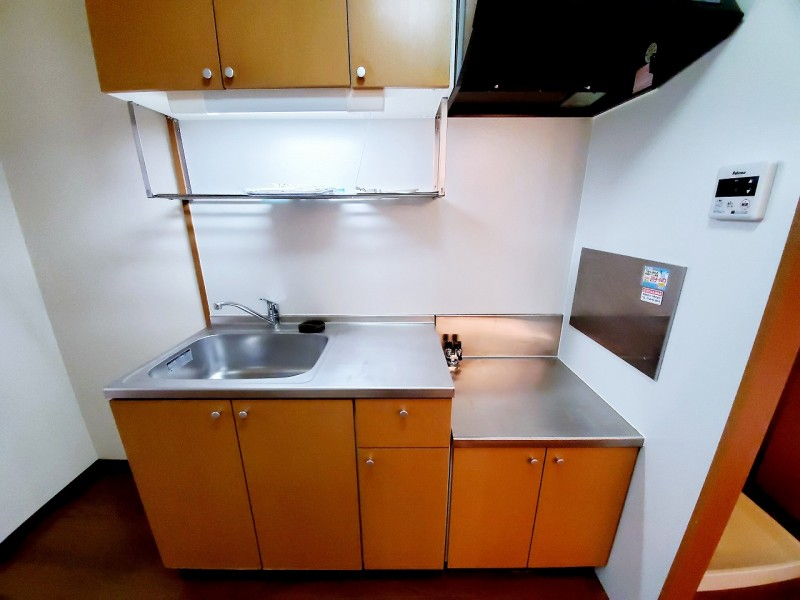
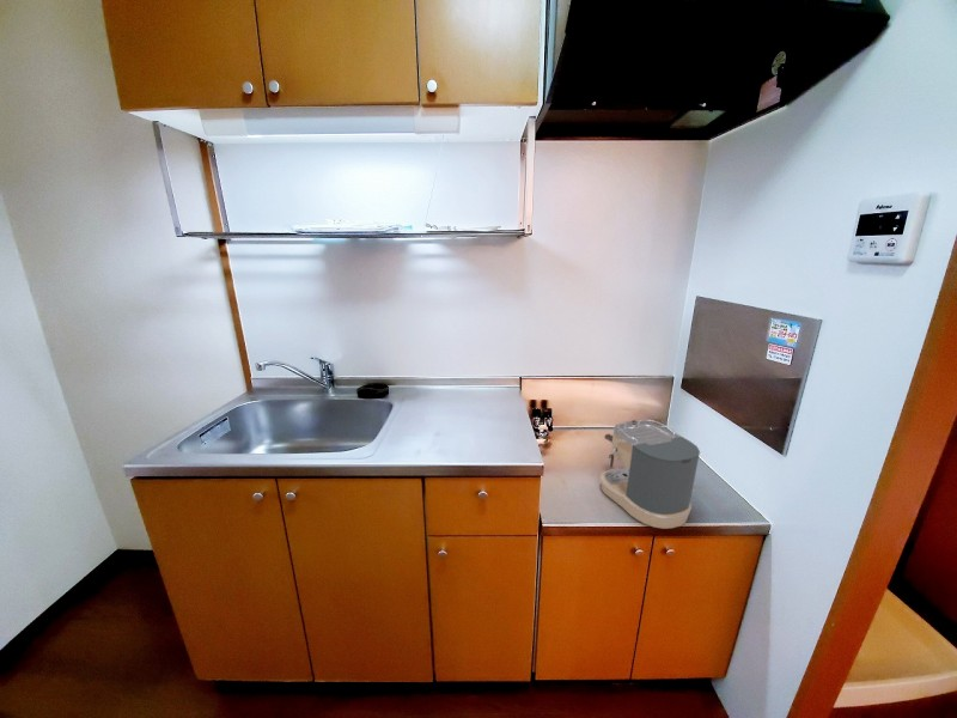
+ coffee maker (640, 460)
